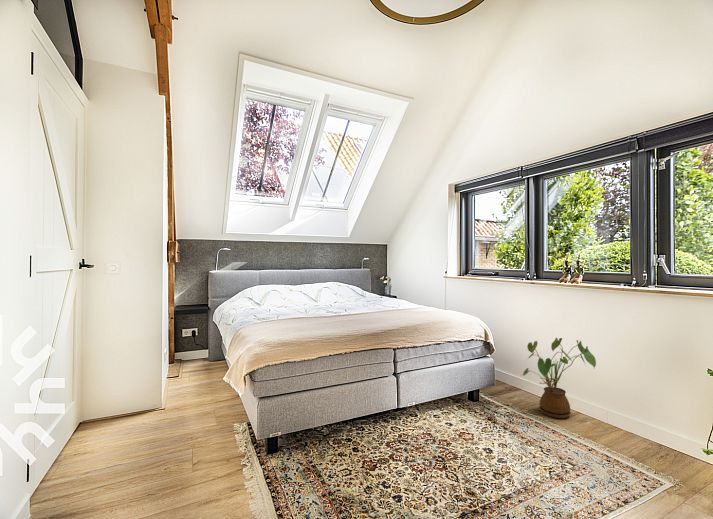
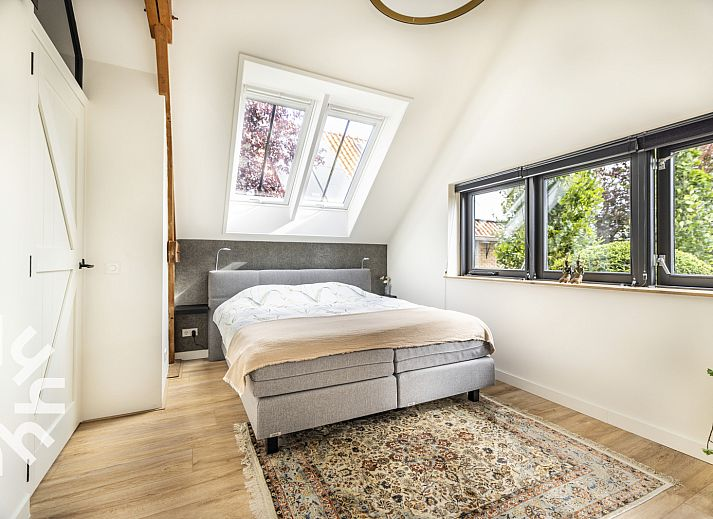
- house plant (556, 377)
